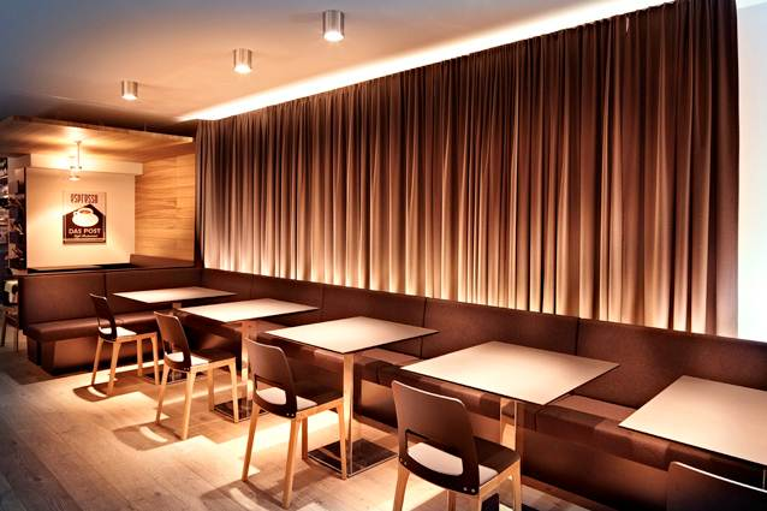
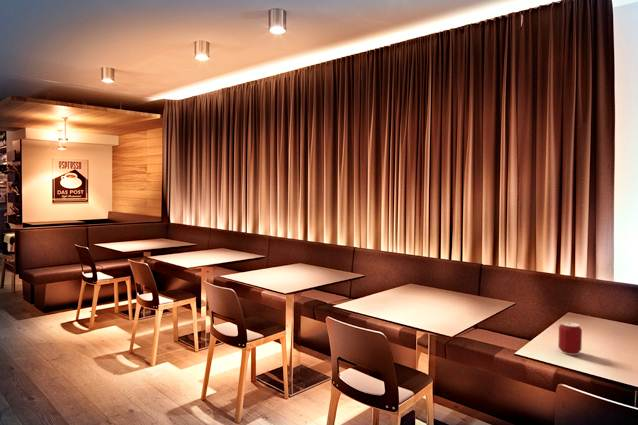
+ can (569, 338)
